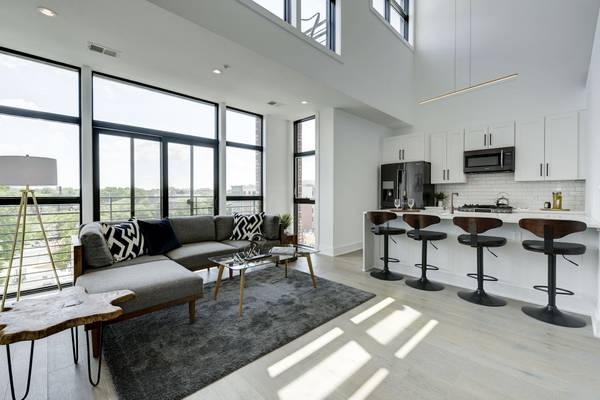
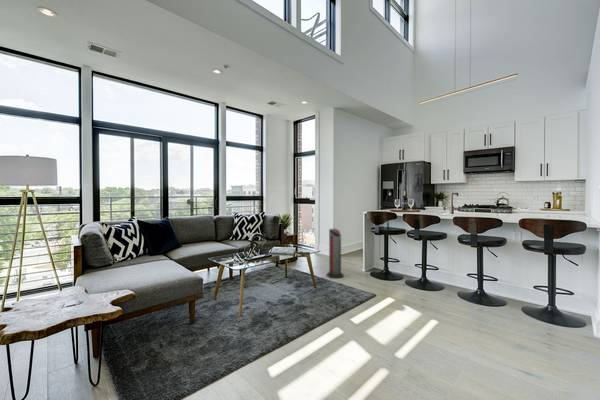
+ air purifier (335, 252)
